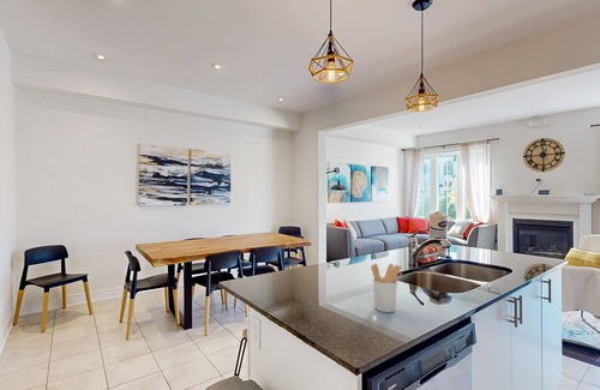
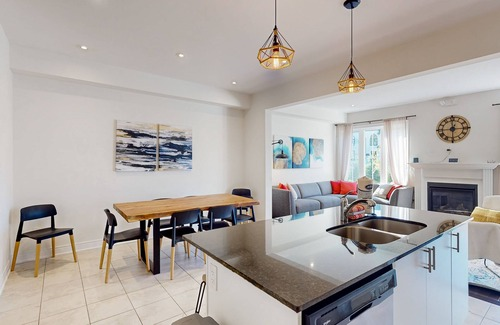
- utensil holder (388, 286)
